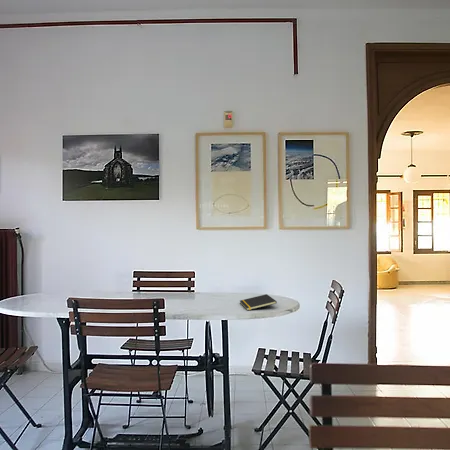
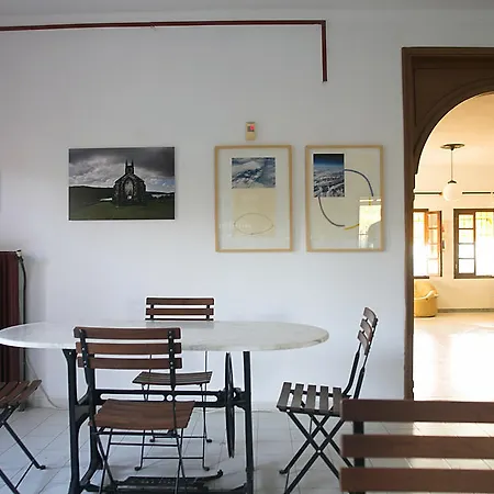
- notepad (257, 301)
